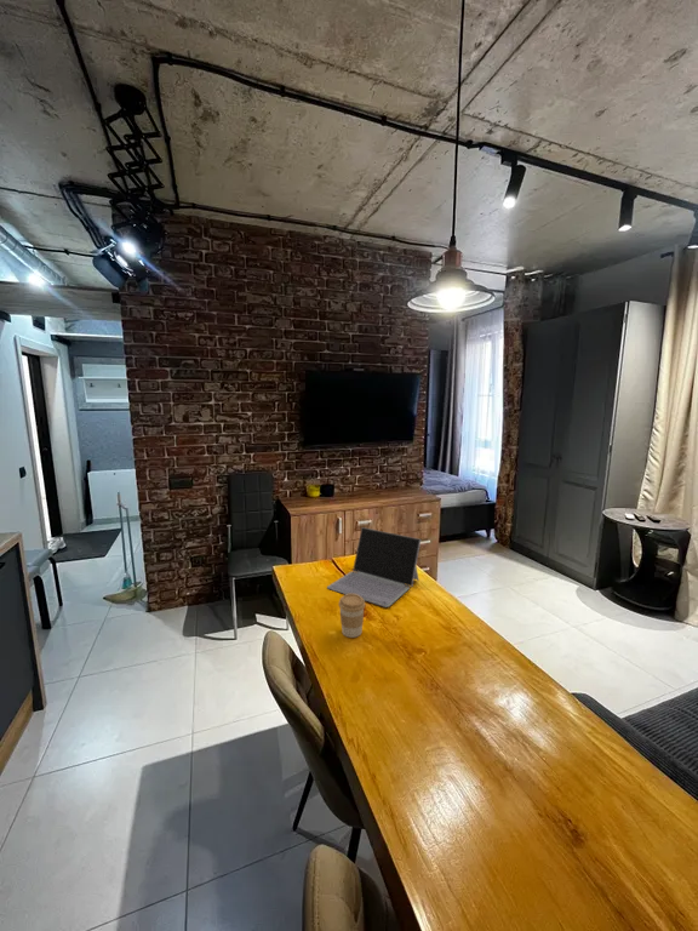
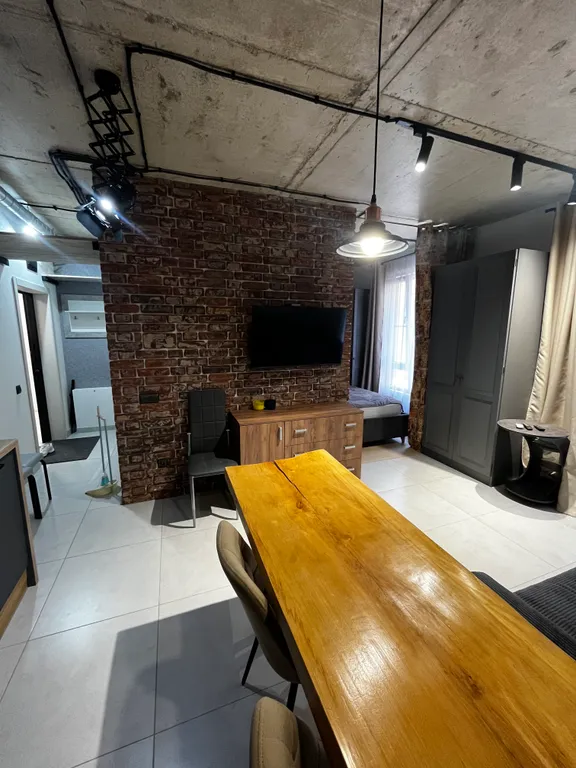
- laptop (373, 562)
- coffee cup (351, 615)
